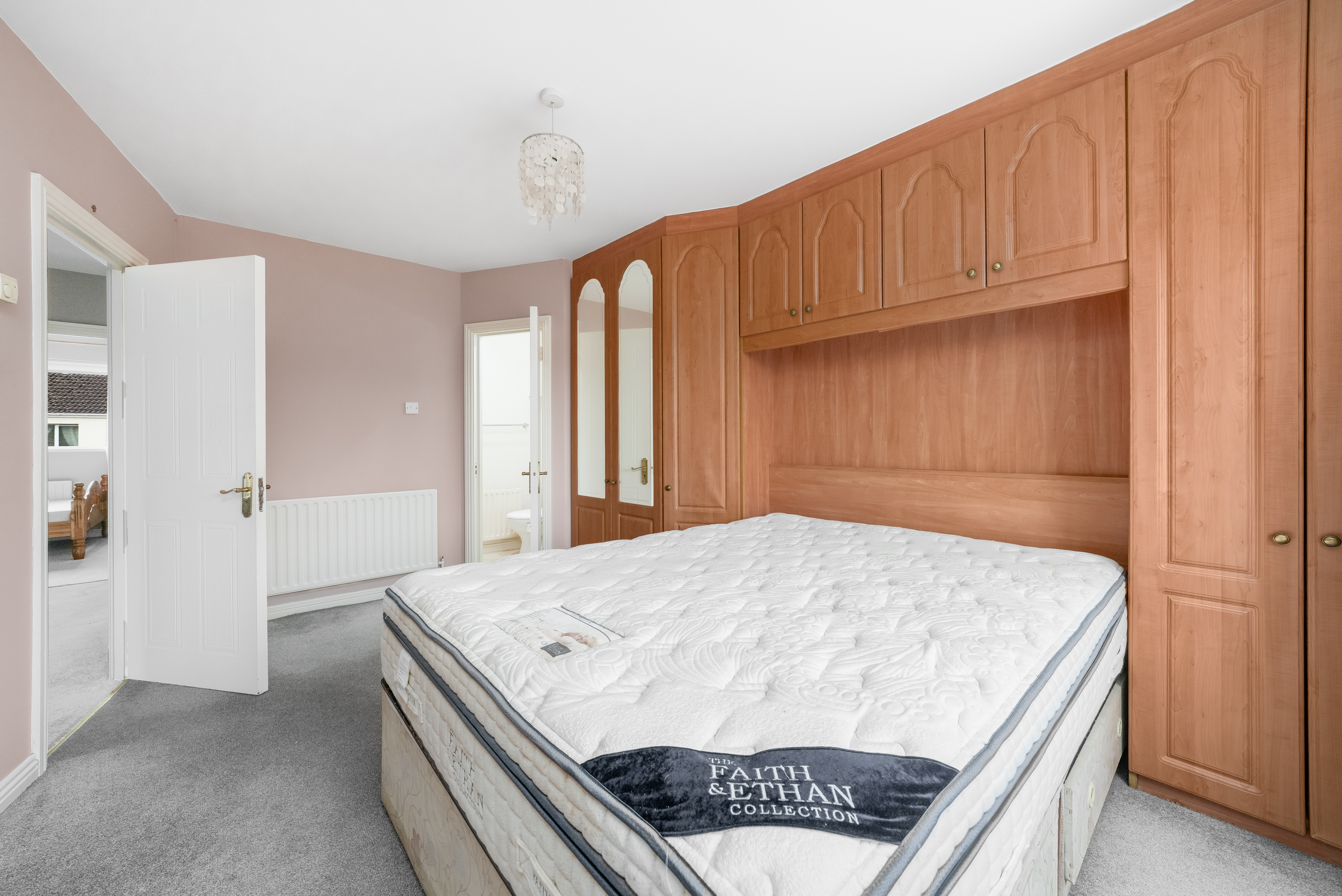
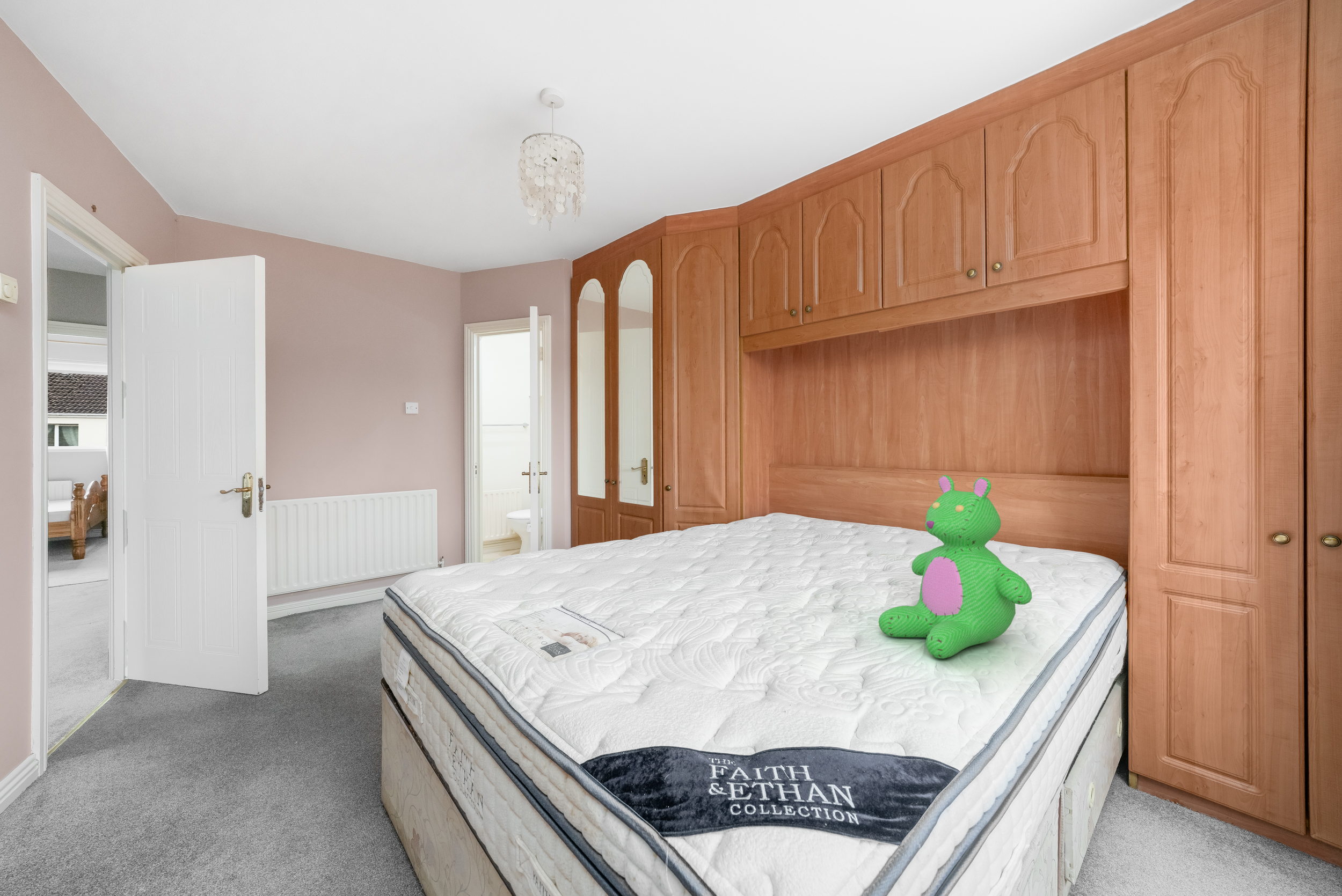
+ teddy bear (946, 559)
